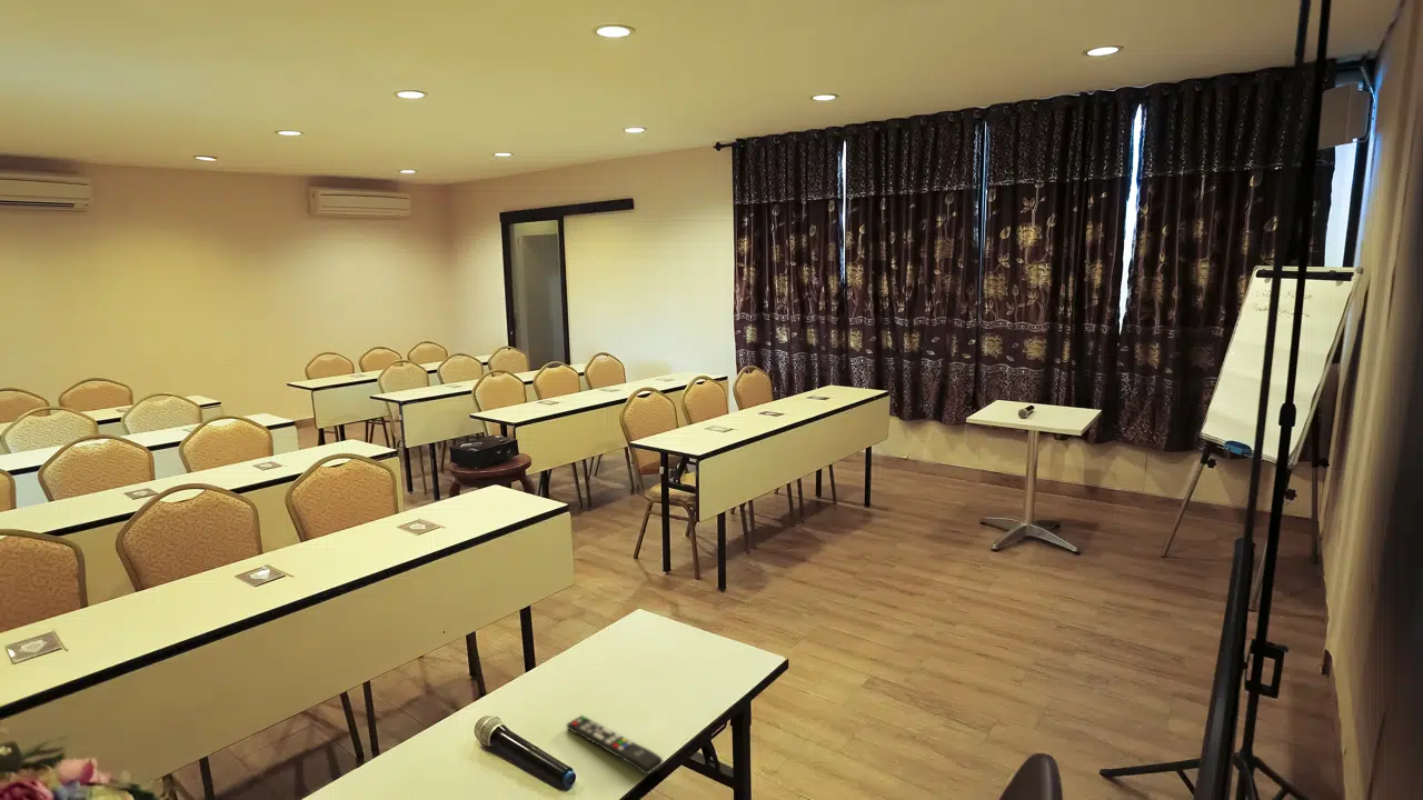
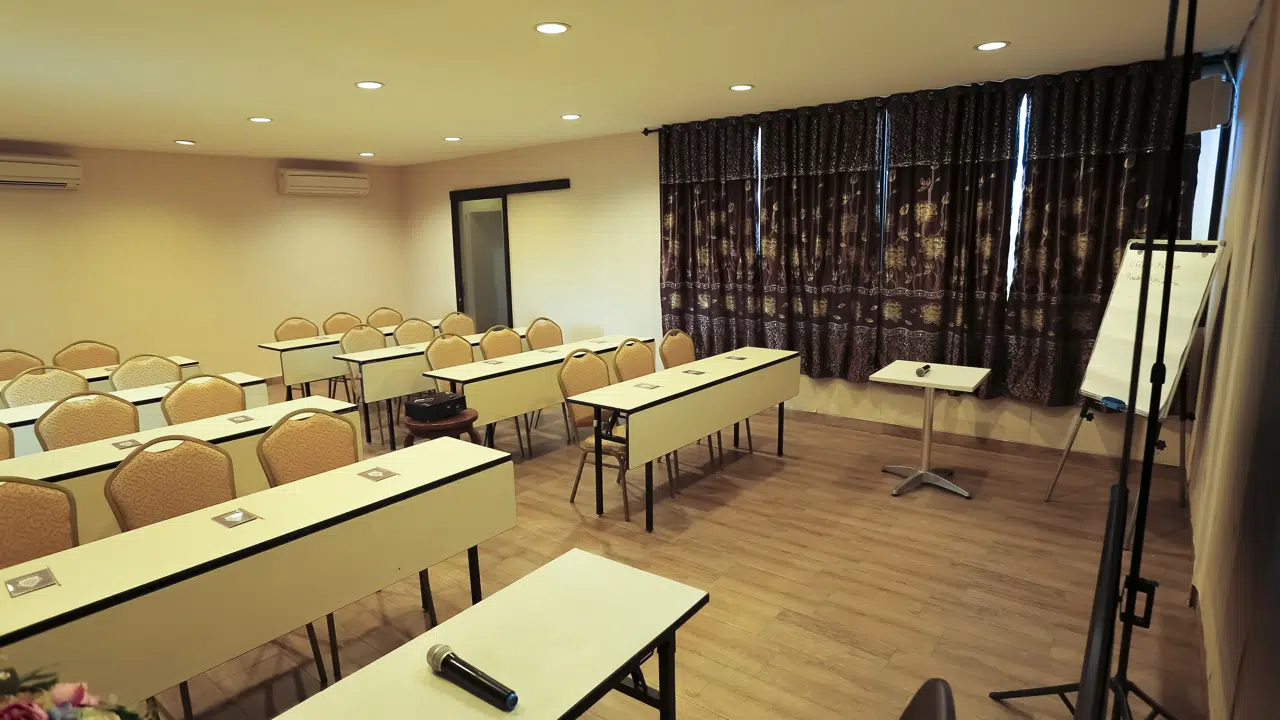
- remote control (613, 742)
